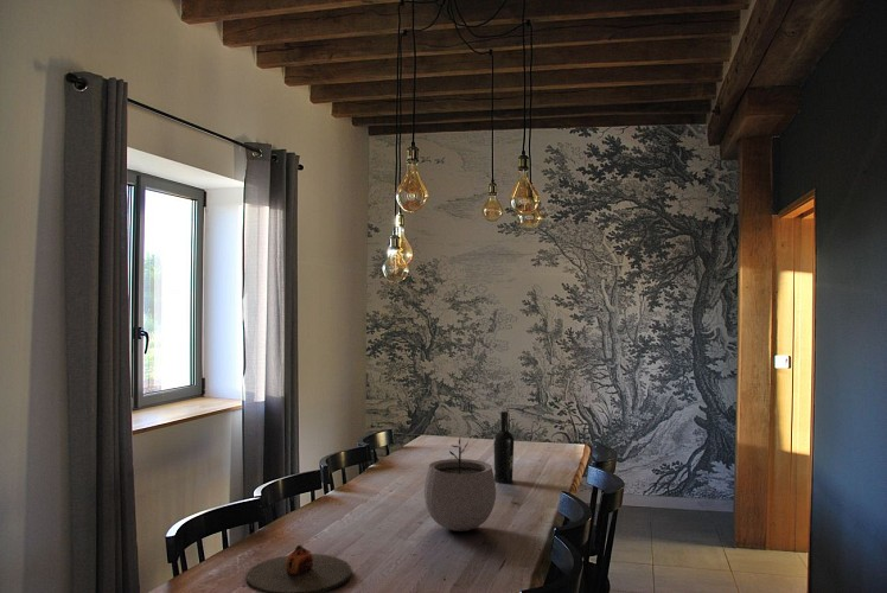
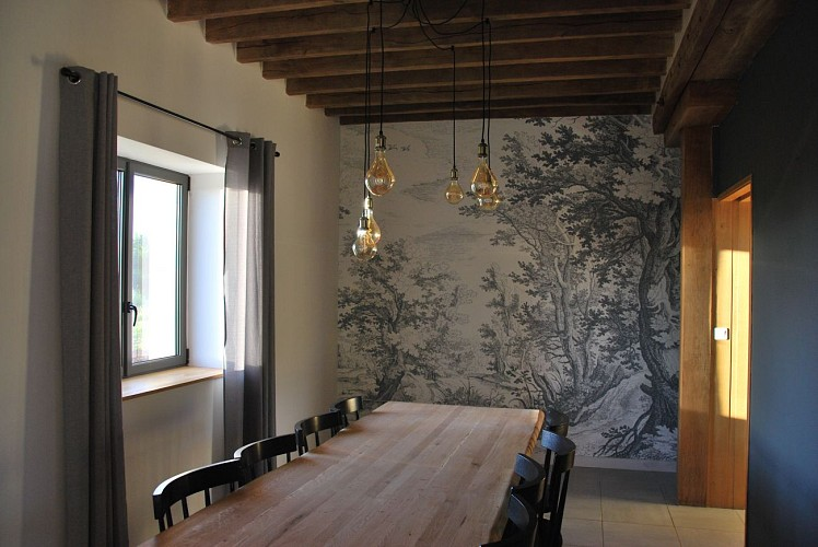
- plant pot (459, 483)
- wine bottle (503, 446)
- plate (299, 560)
